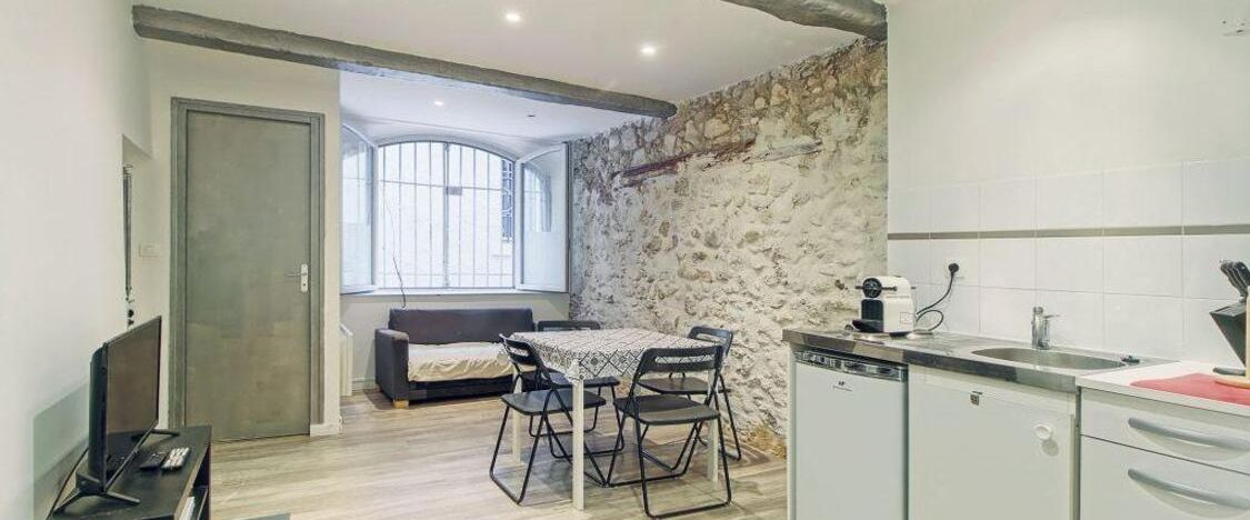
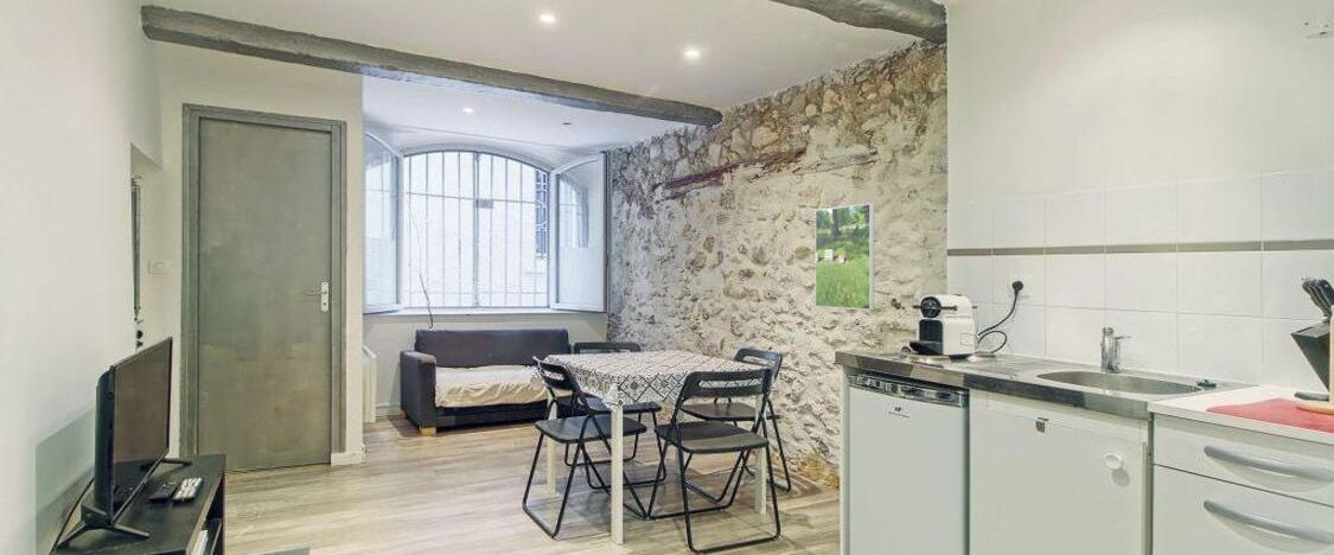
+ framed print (843, 257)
